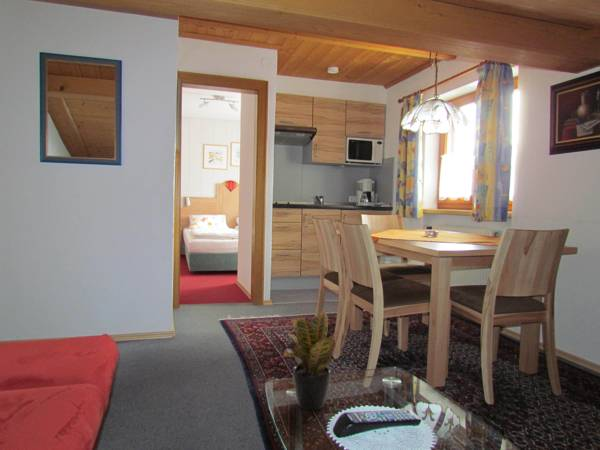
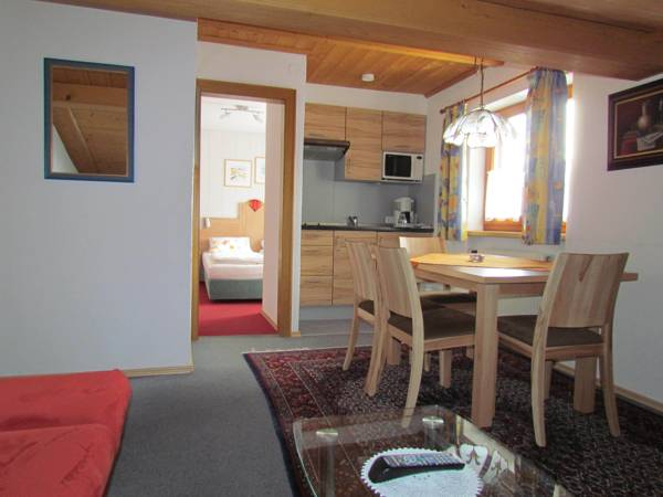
- potted plant (310, 352)
